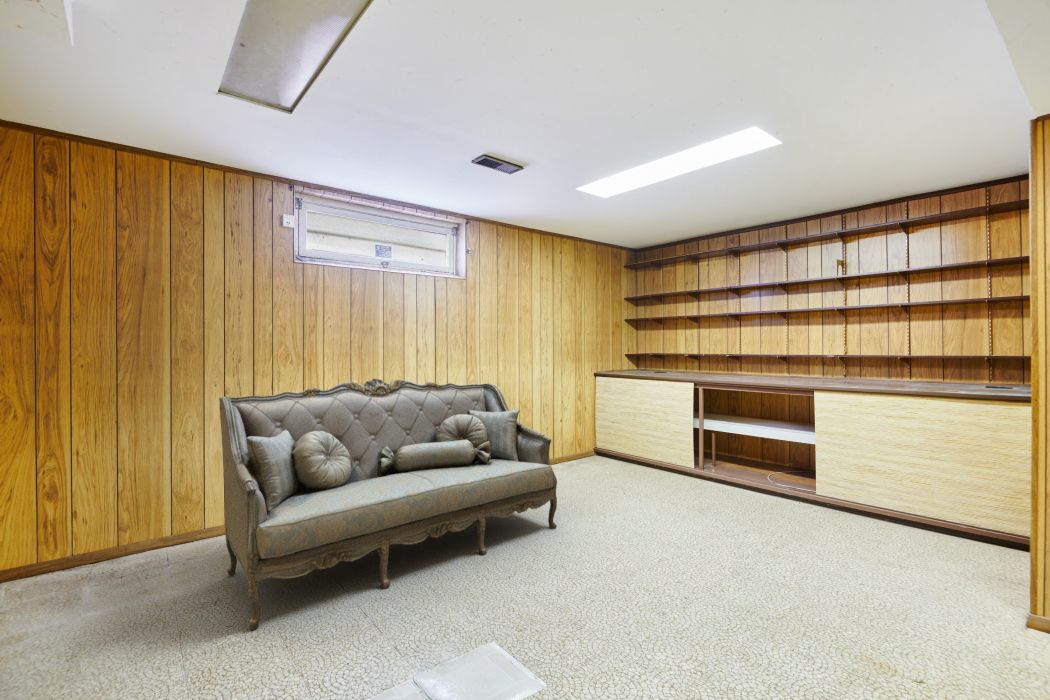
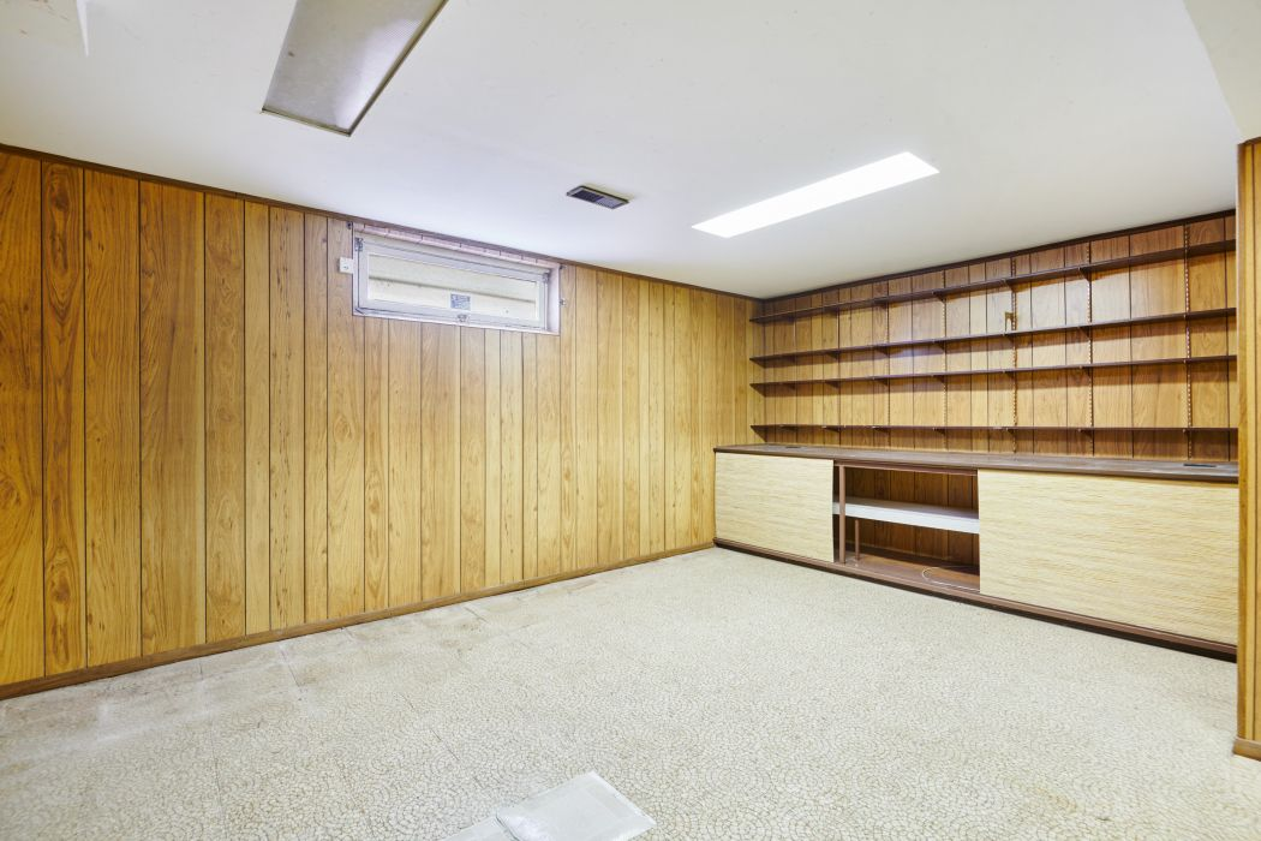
- sofa (405, 464)
